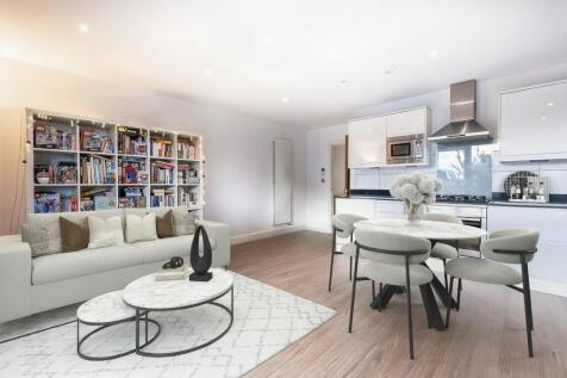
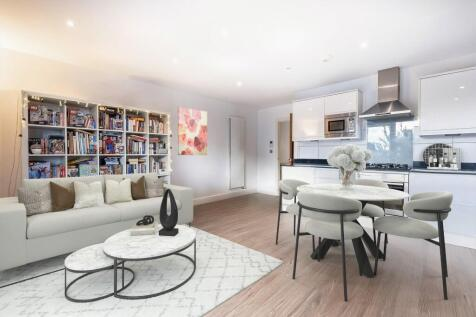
+ wall art (193, 132)
